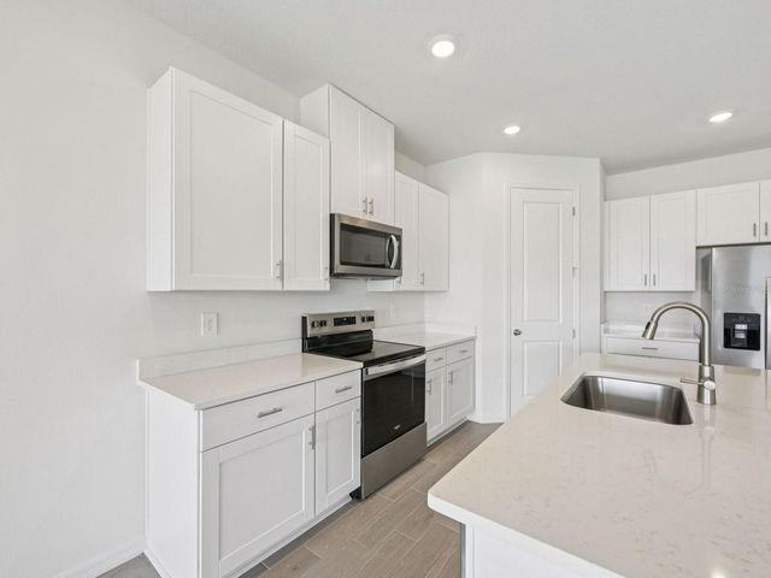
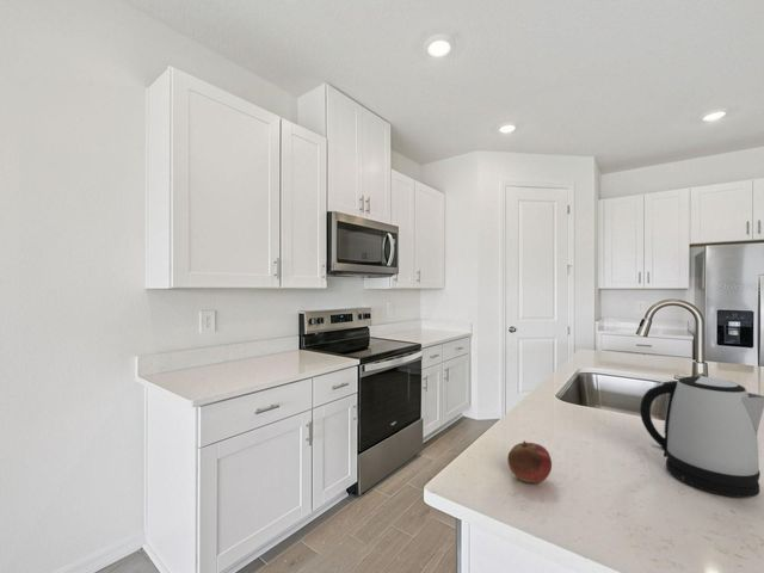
+ kettle (696, 425)
+ fruit (529, 461)
